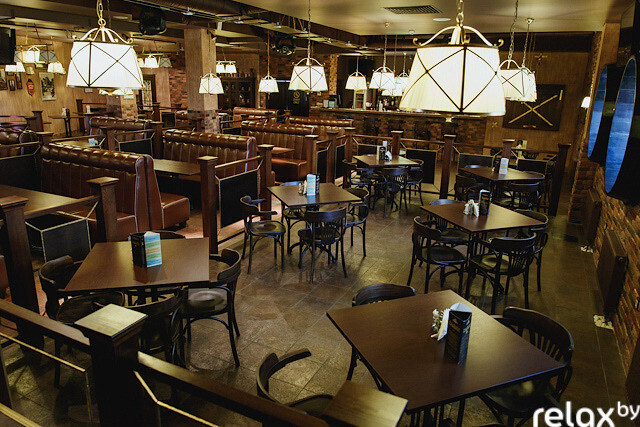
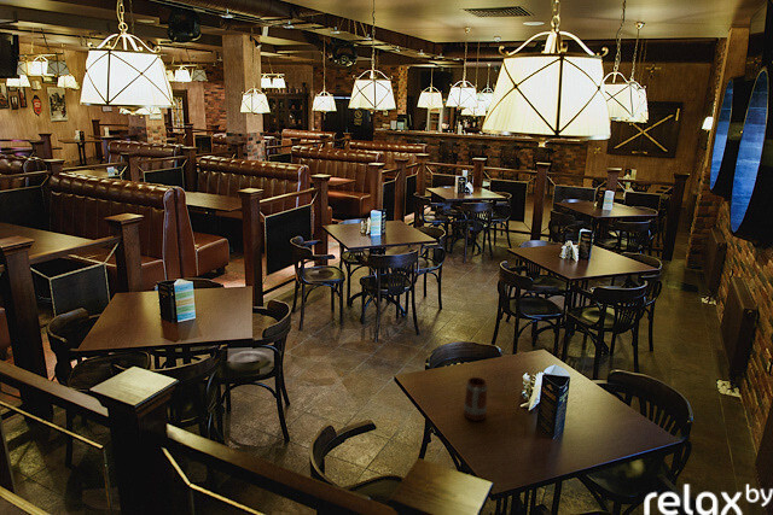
+ beer mug (475, 400)
